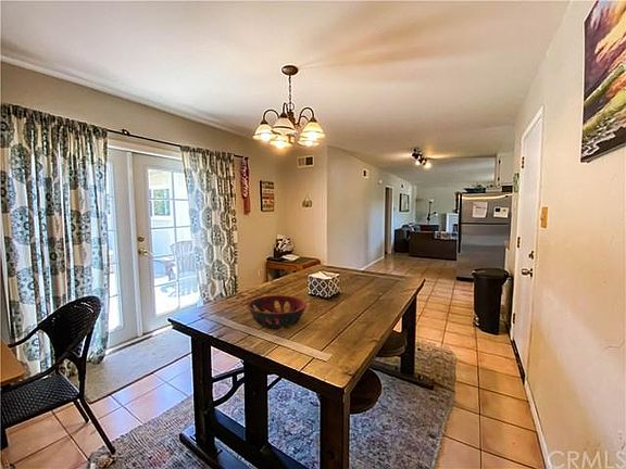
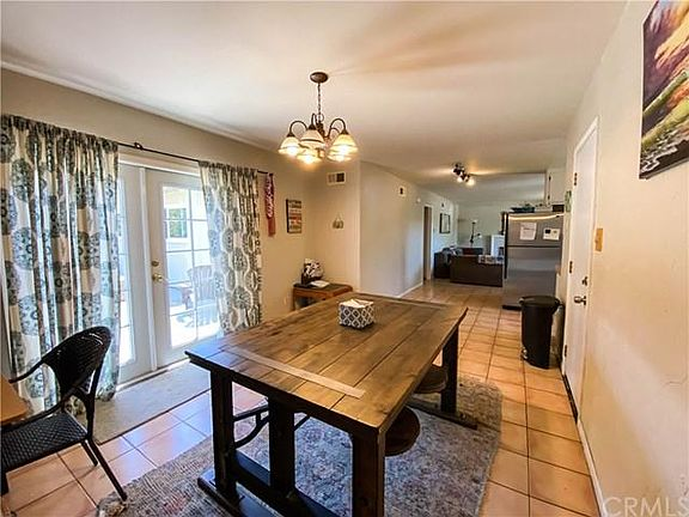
- decorative bowl (277, 312)
